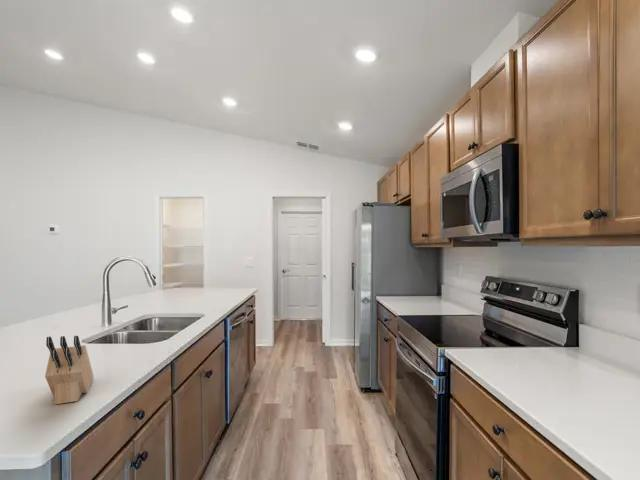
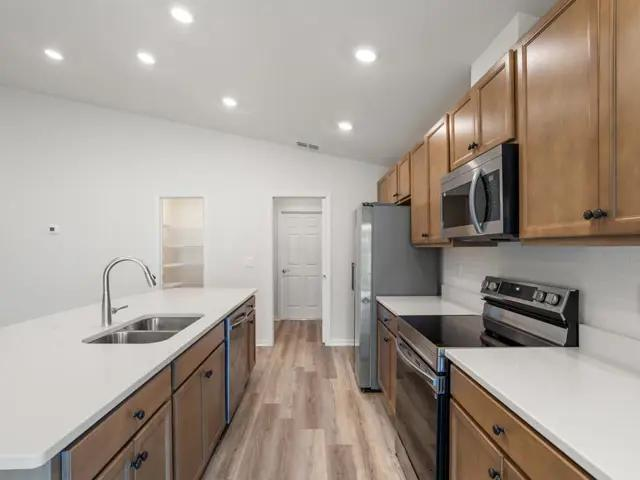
- knife block (70, 361)
